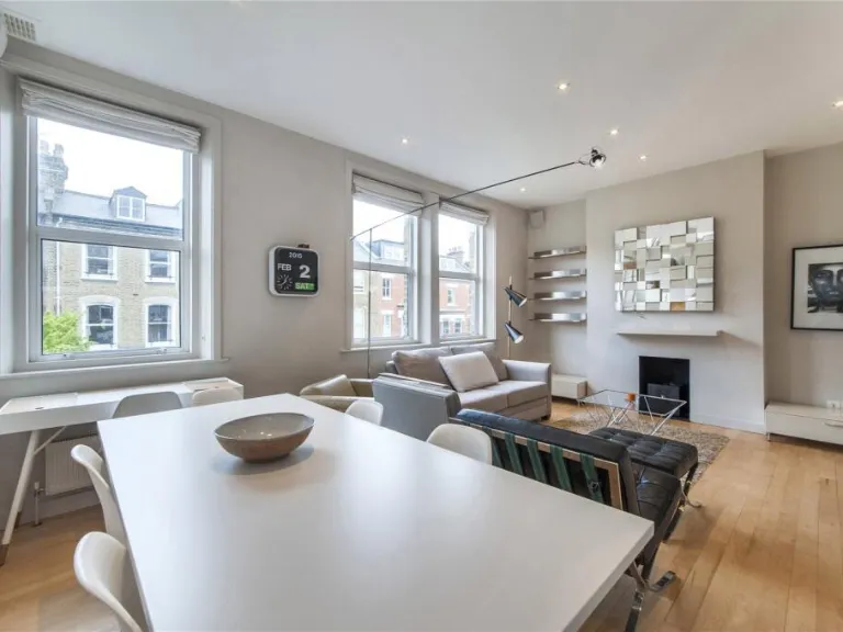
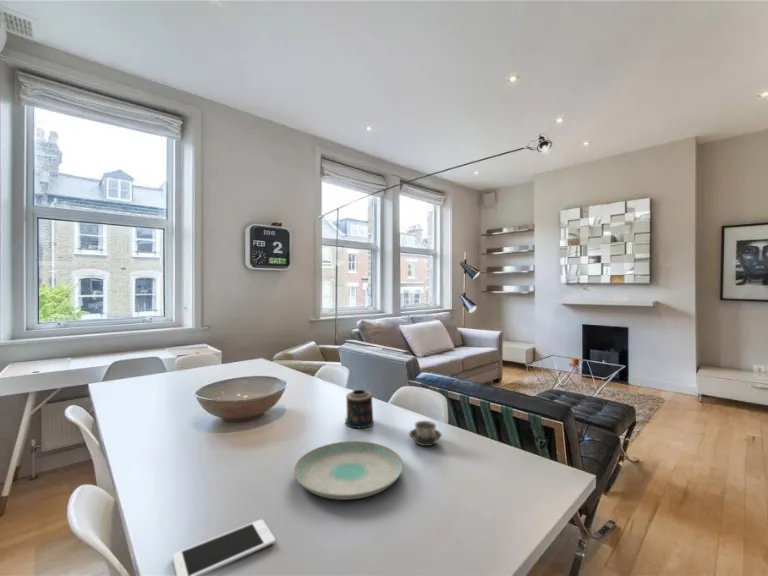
+ plate (349, 468)
+ cell phone (225, 548)
+ cup (425, 433)
+ candle (357, 406)
